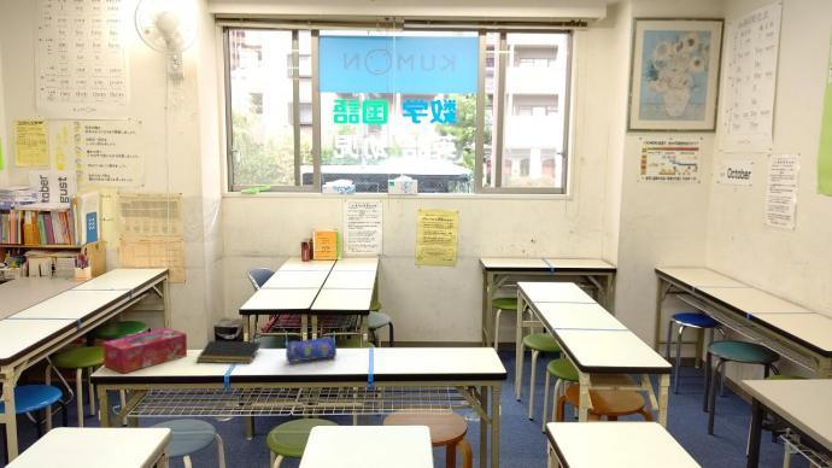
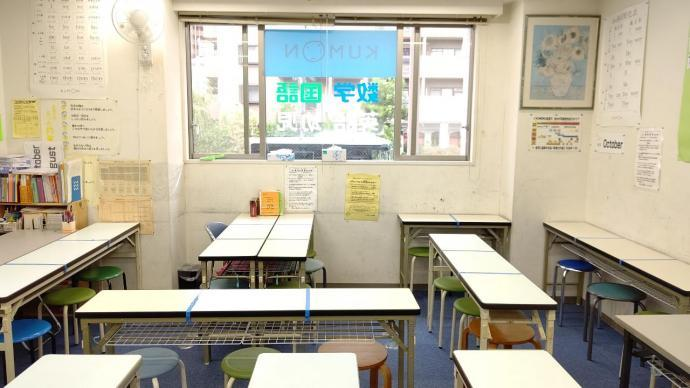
- tissue box (146, 349)
- pencil case (311, 349)
- notepad (229, 351)
